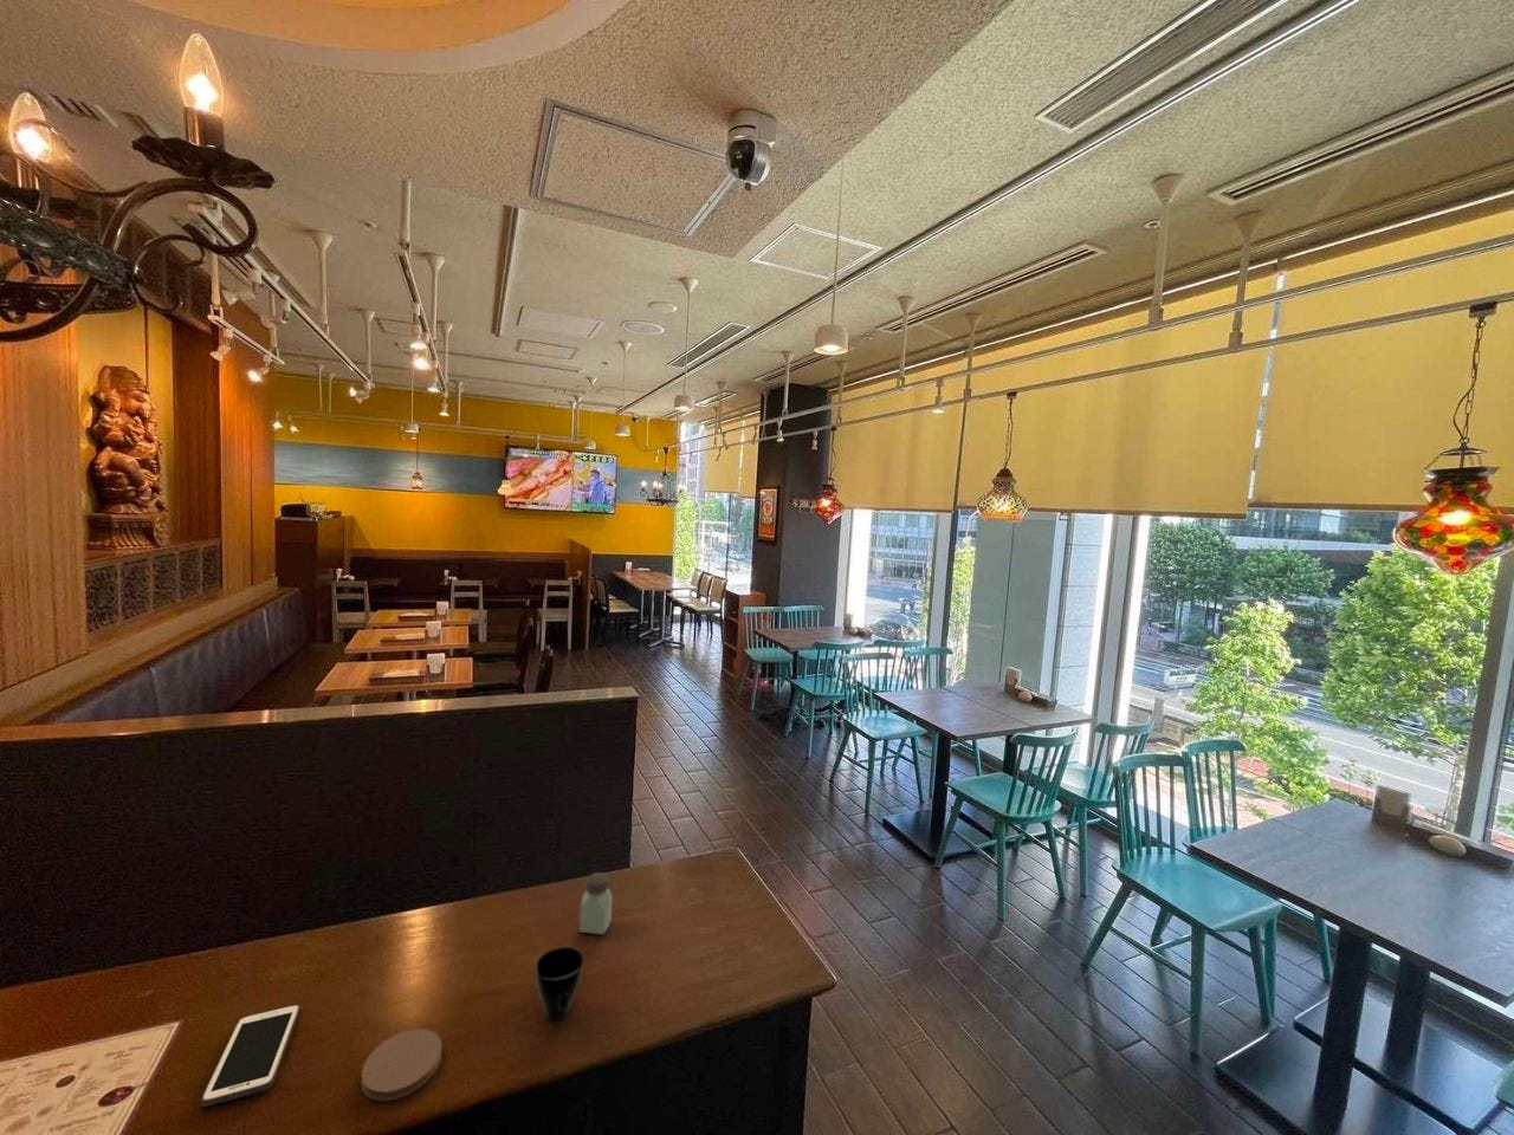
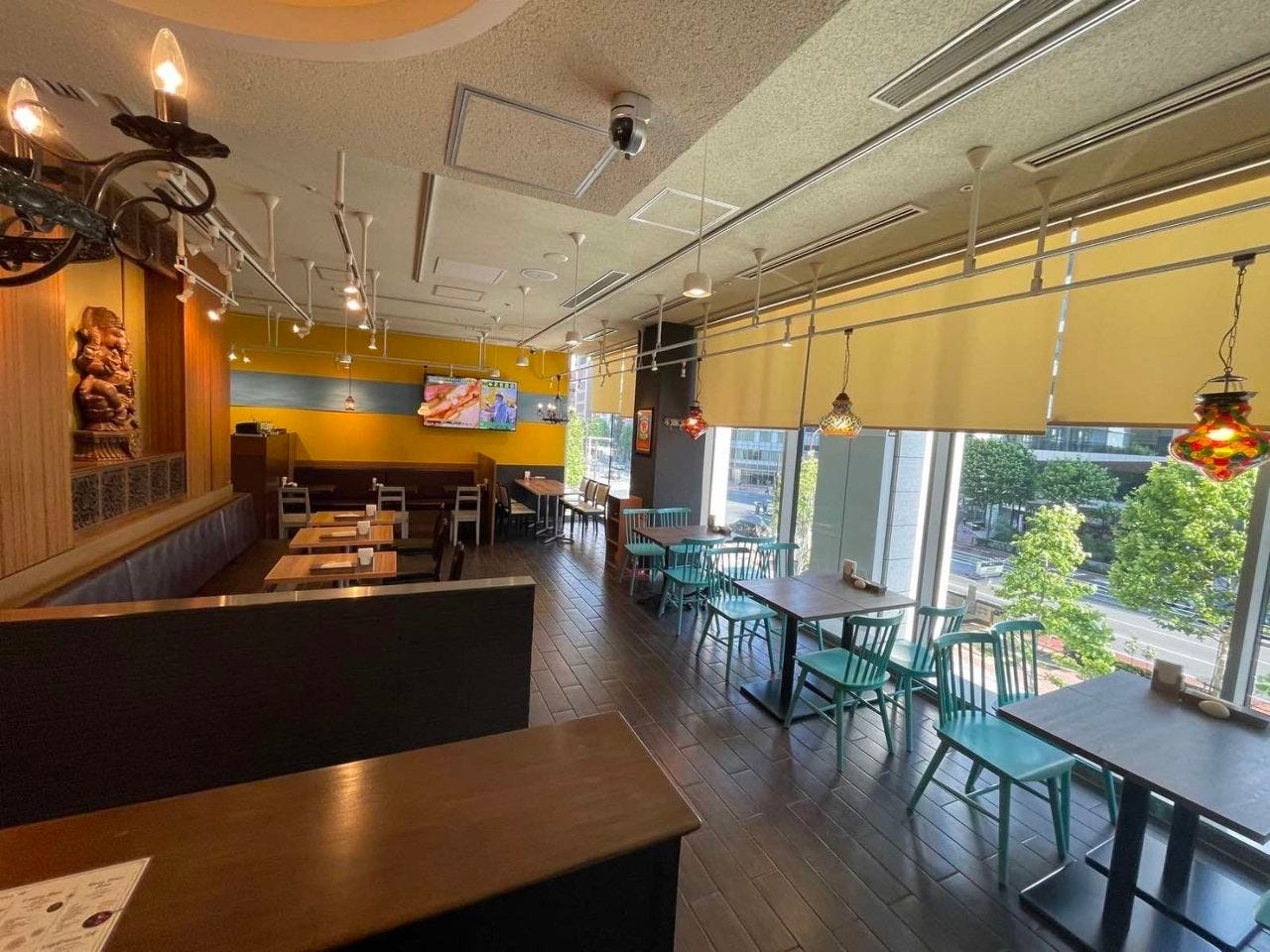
- cup (559, 992)
- saltshaker (596, 903)
- coaster (402, 1063)
- cell phone (254, 1050)
